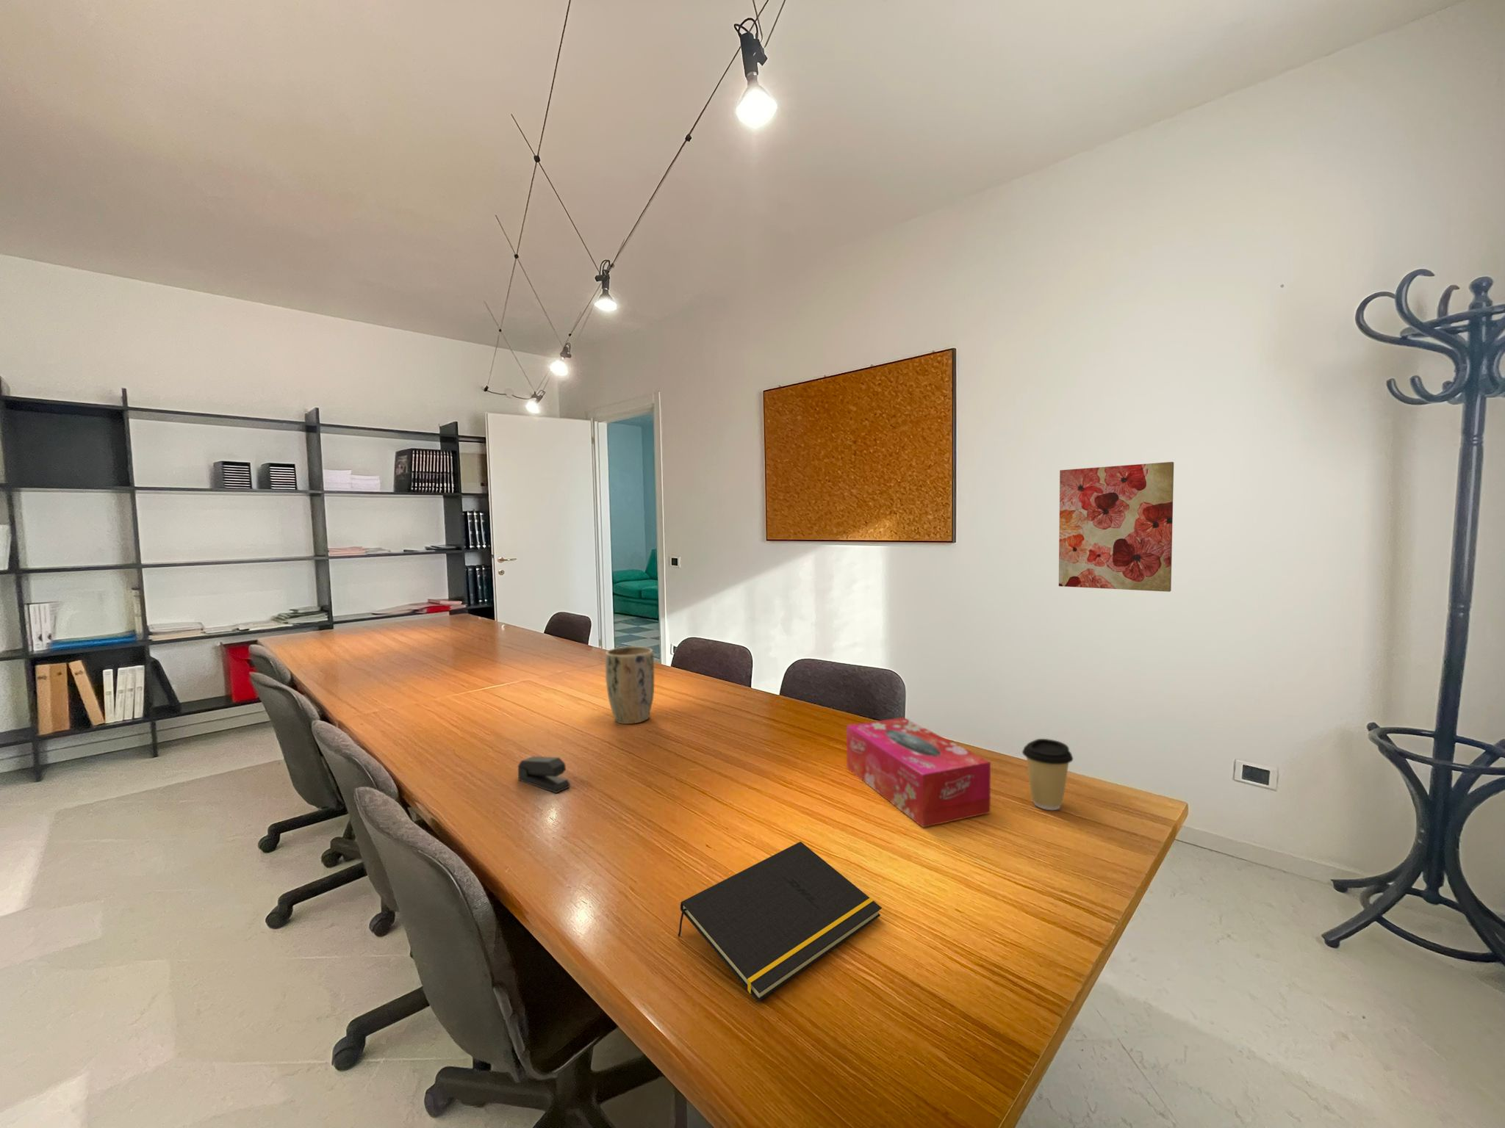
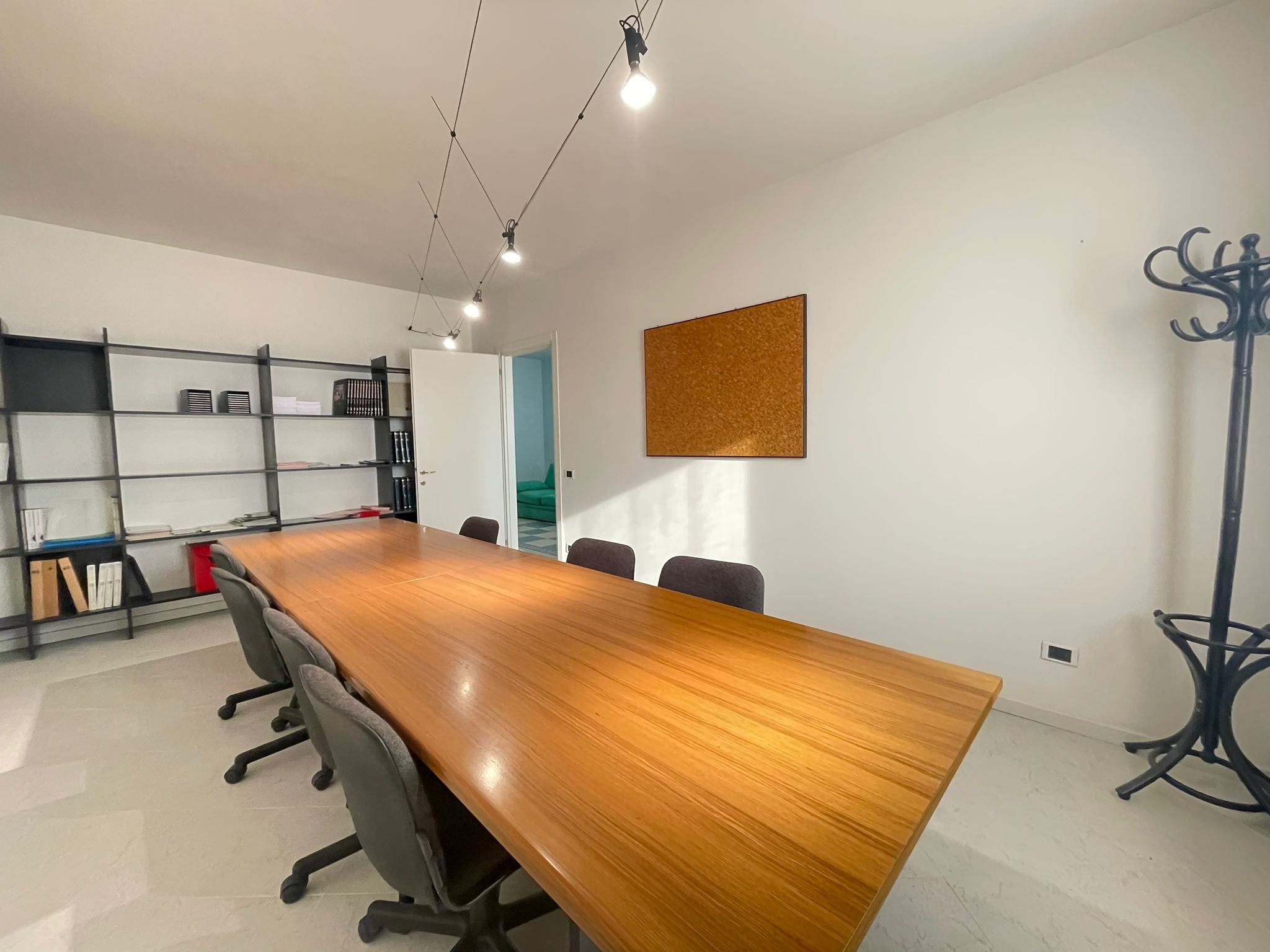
- wall art (1113, 527)
- plant pot (629, 685)
- coffee cup (1046, 775)
- tissue box (912, 765)
- stapler (543, 770)
- notepad (782, 909)
